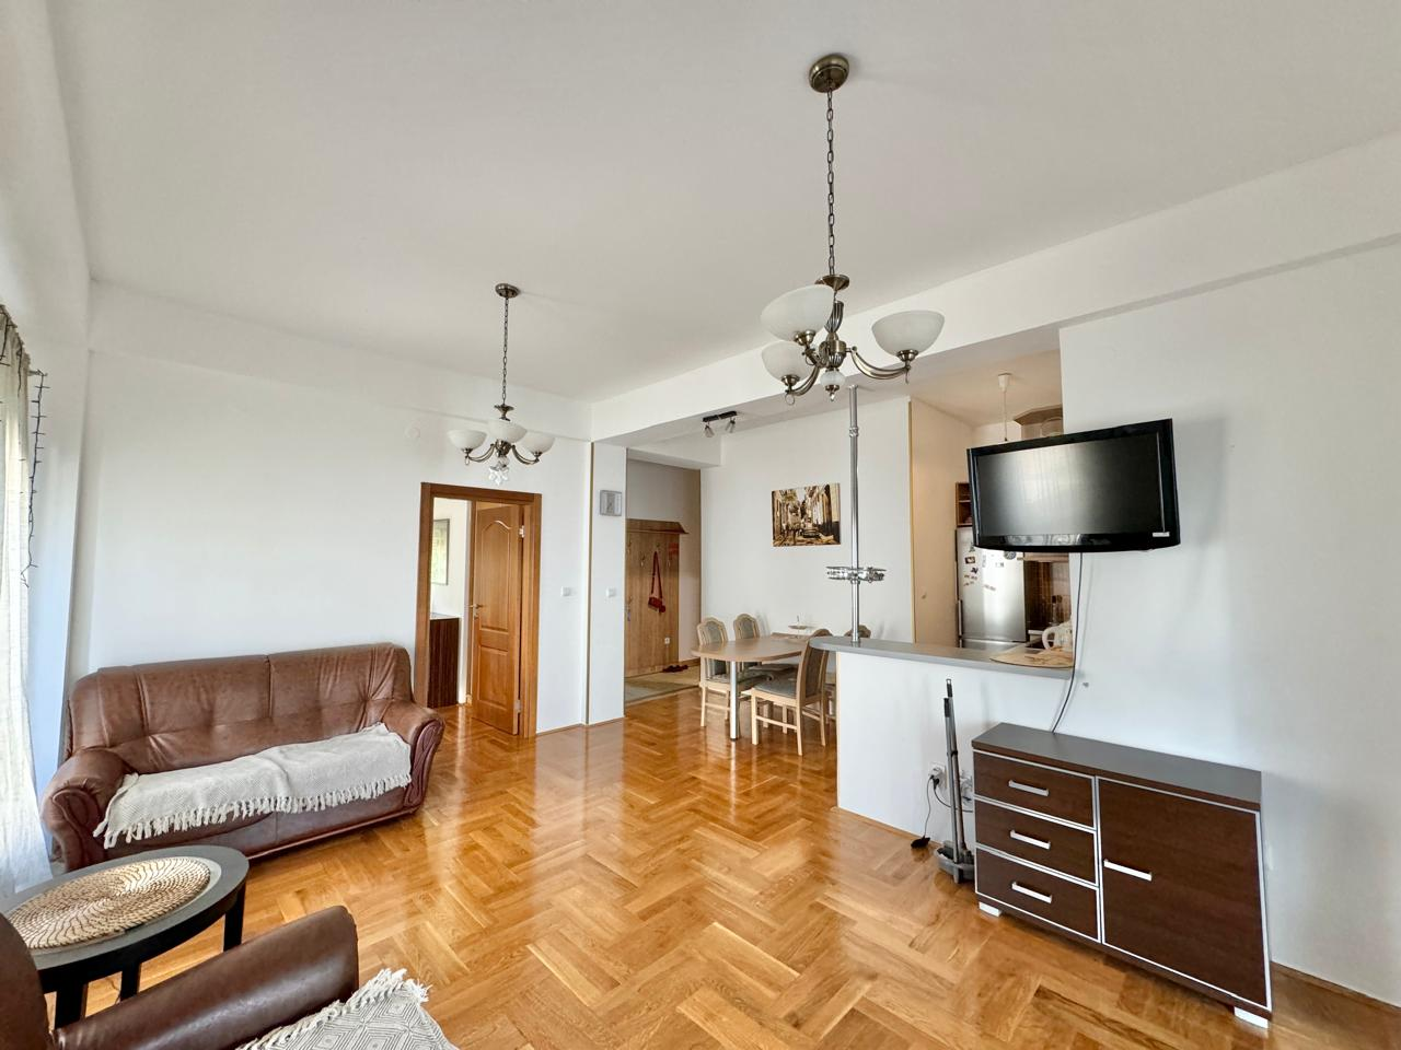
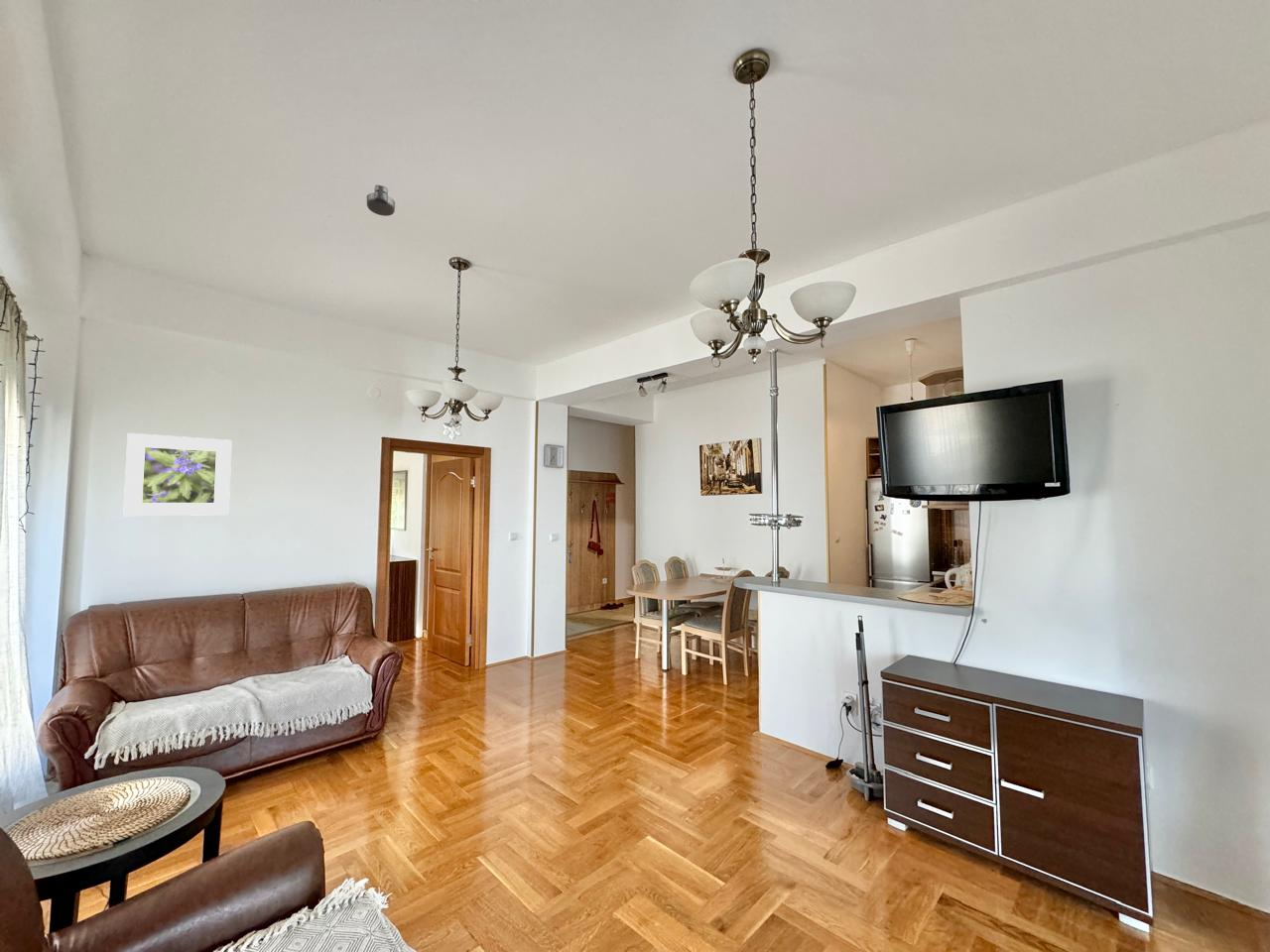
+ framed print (181, 475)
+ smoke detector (381, 199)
